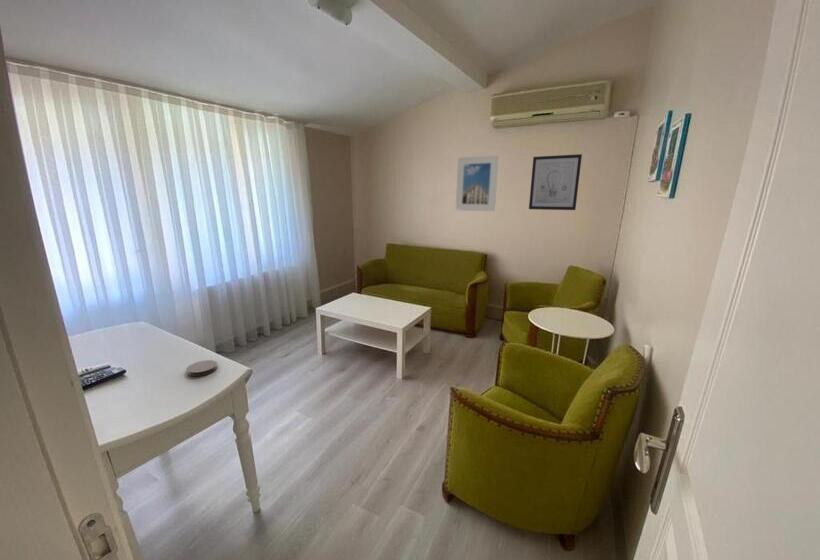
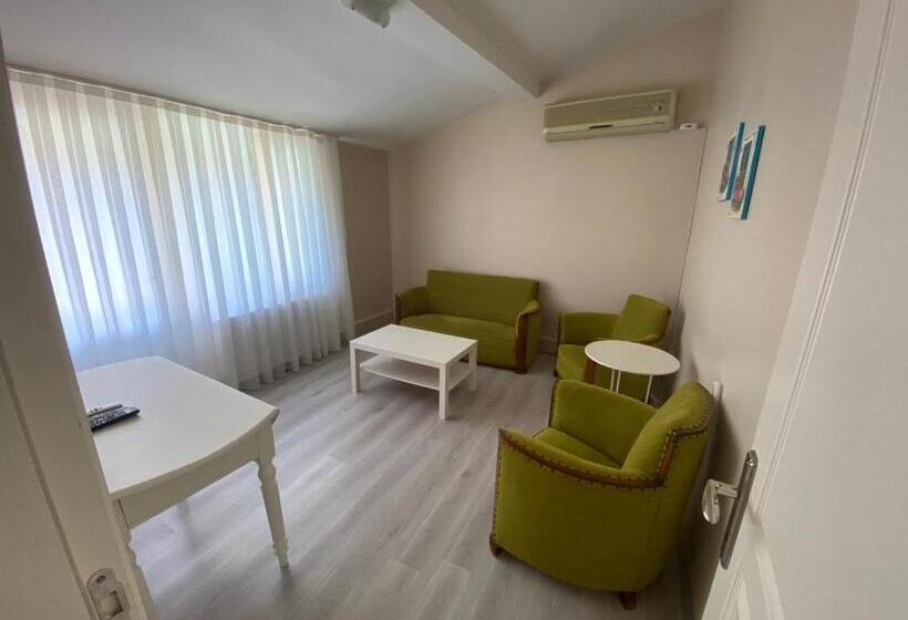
- wall art (554, 183)
- coaster (202, 367)
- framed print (476, 184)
